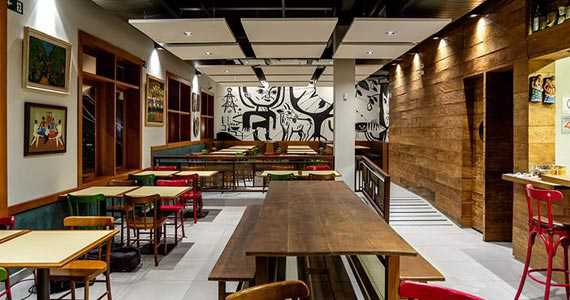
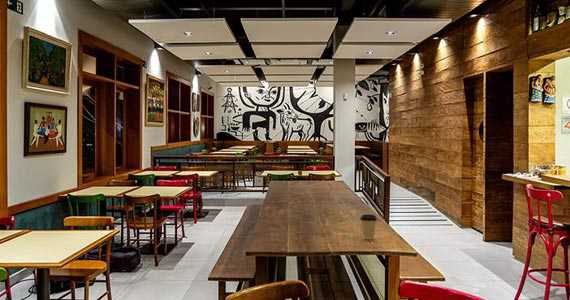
+ coffee cup (368, 226)
